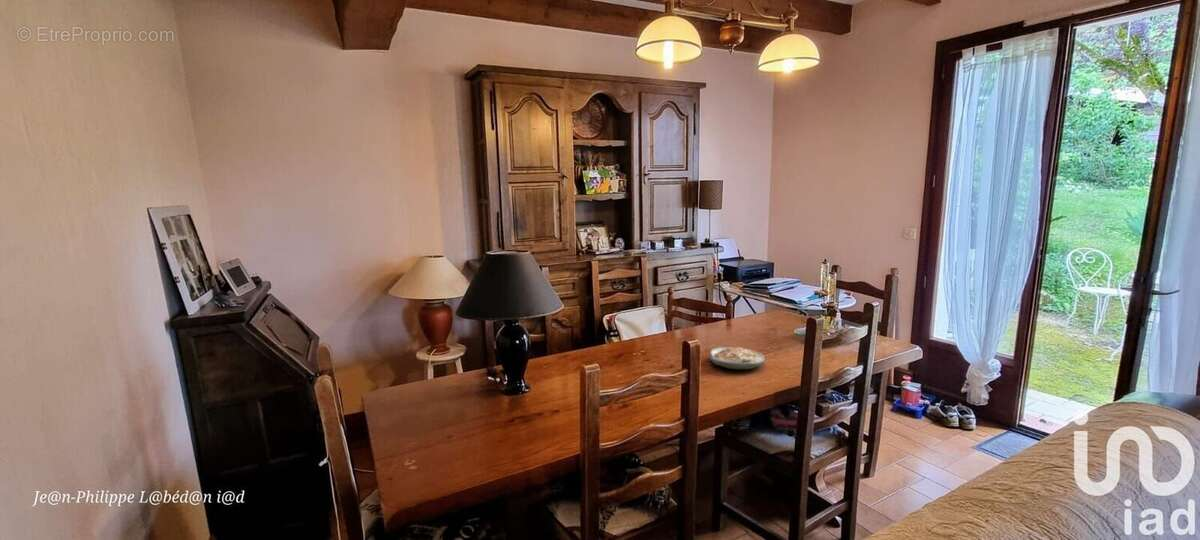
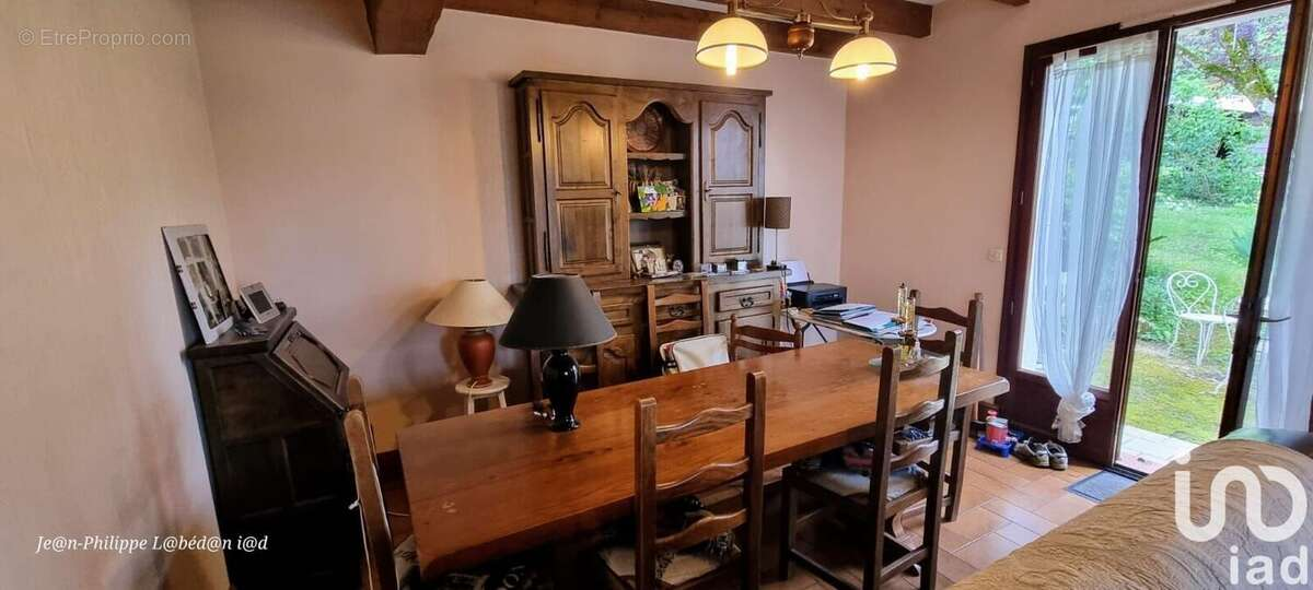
- soup (736, 356)
